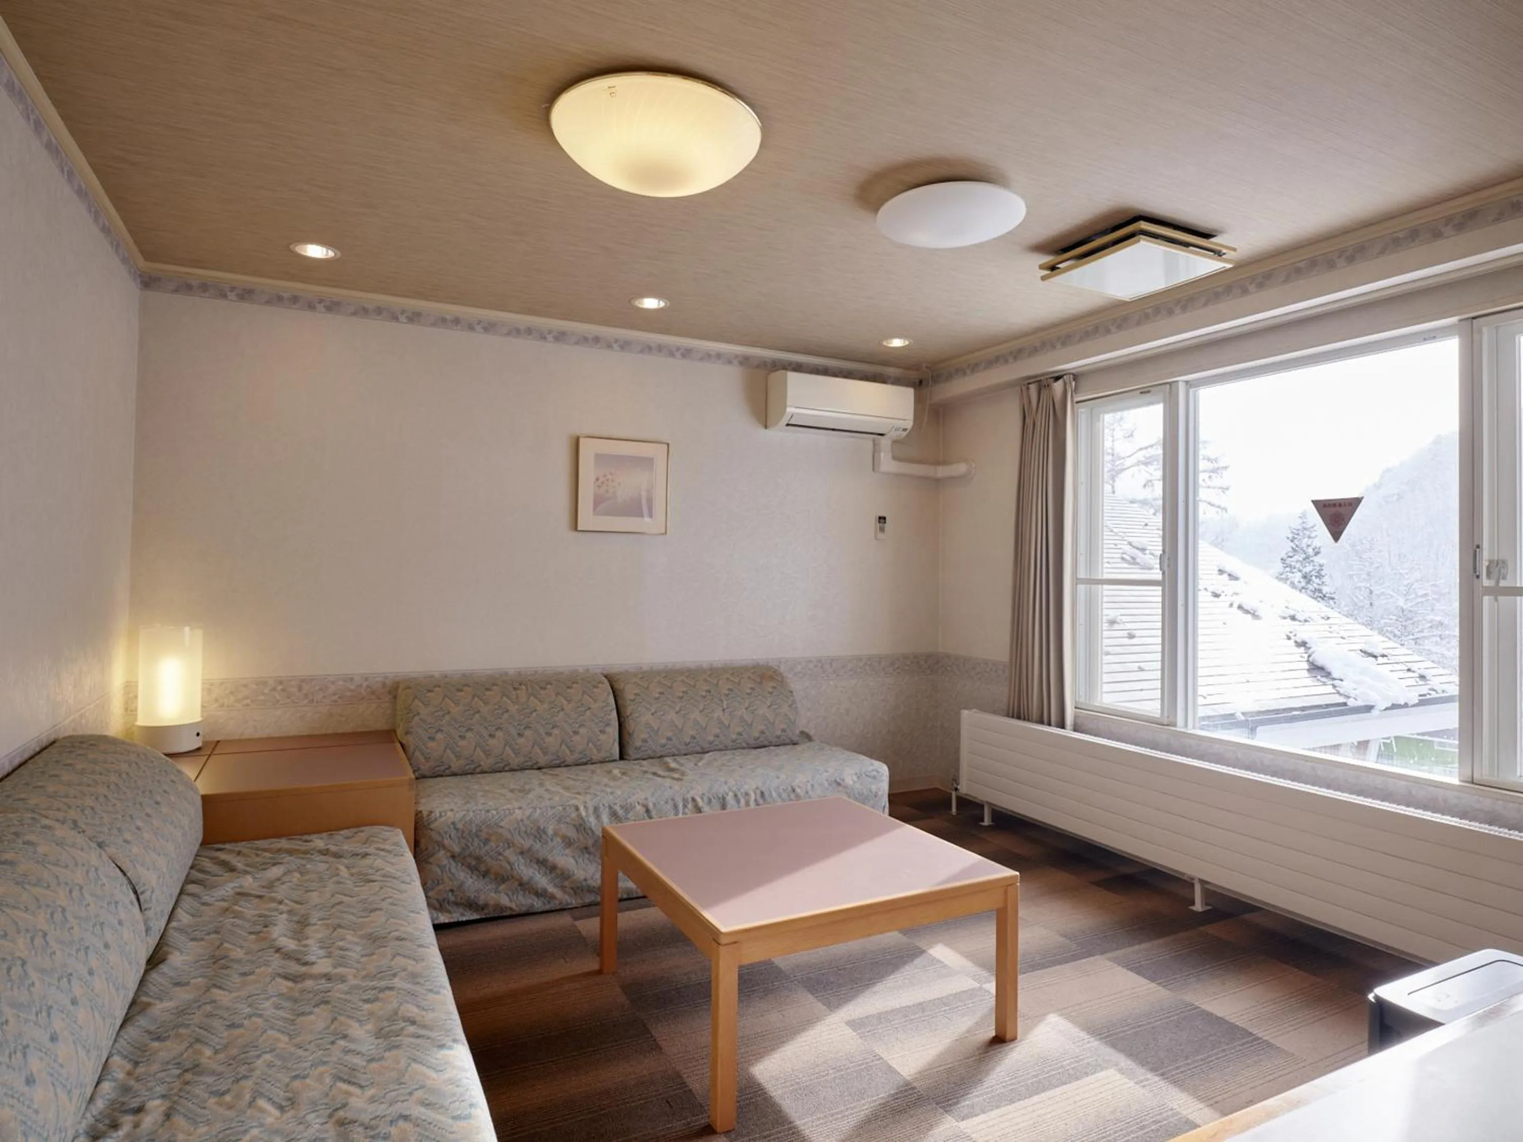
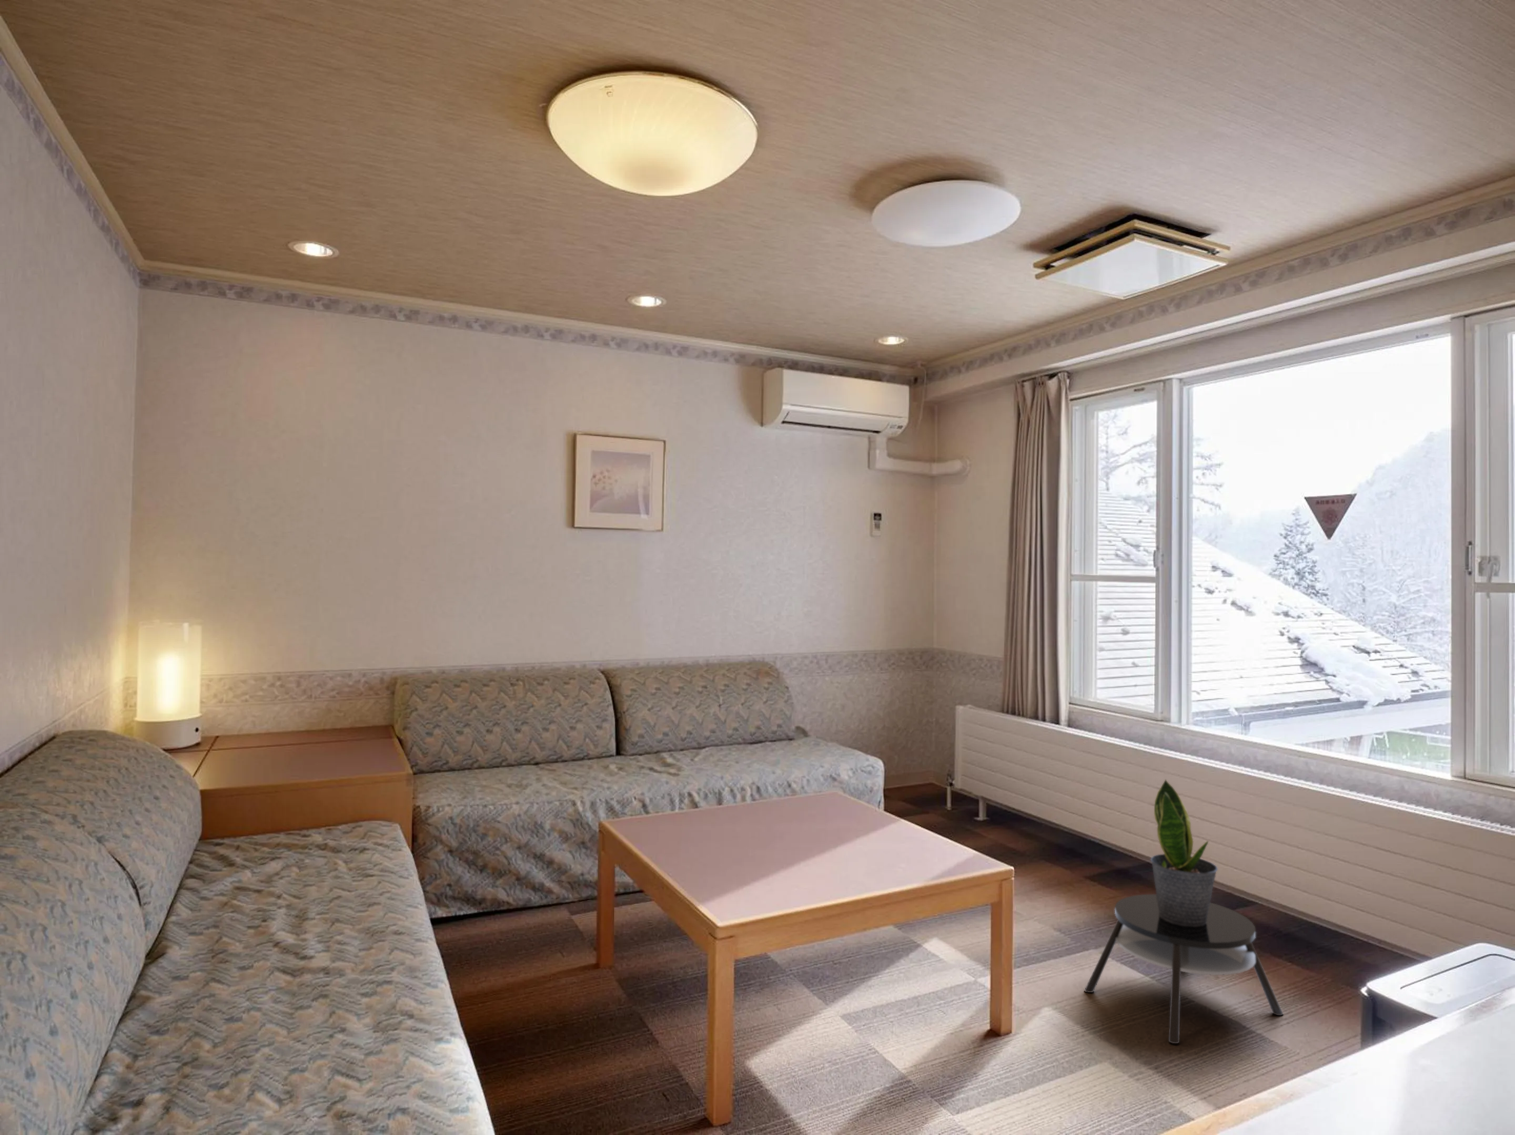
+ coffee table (1182, 960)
+ potted plant (1183, 850)
